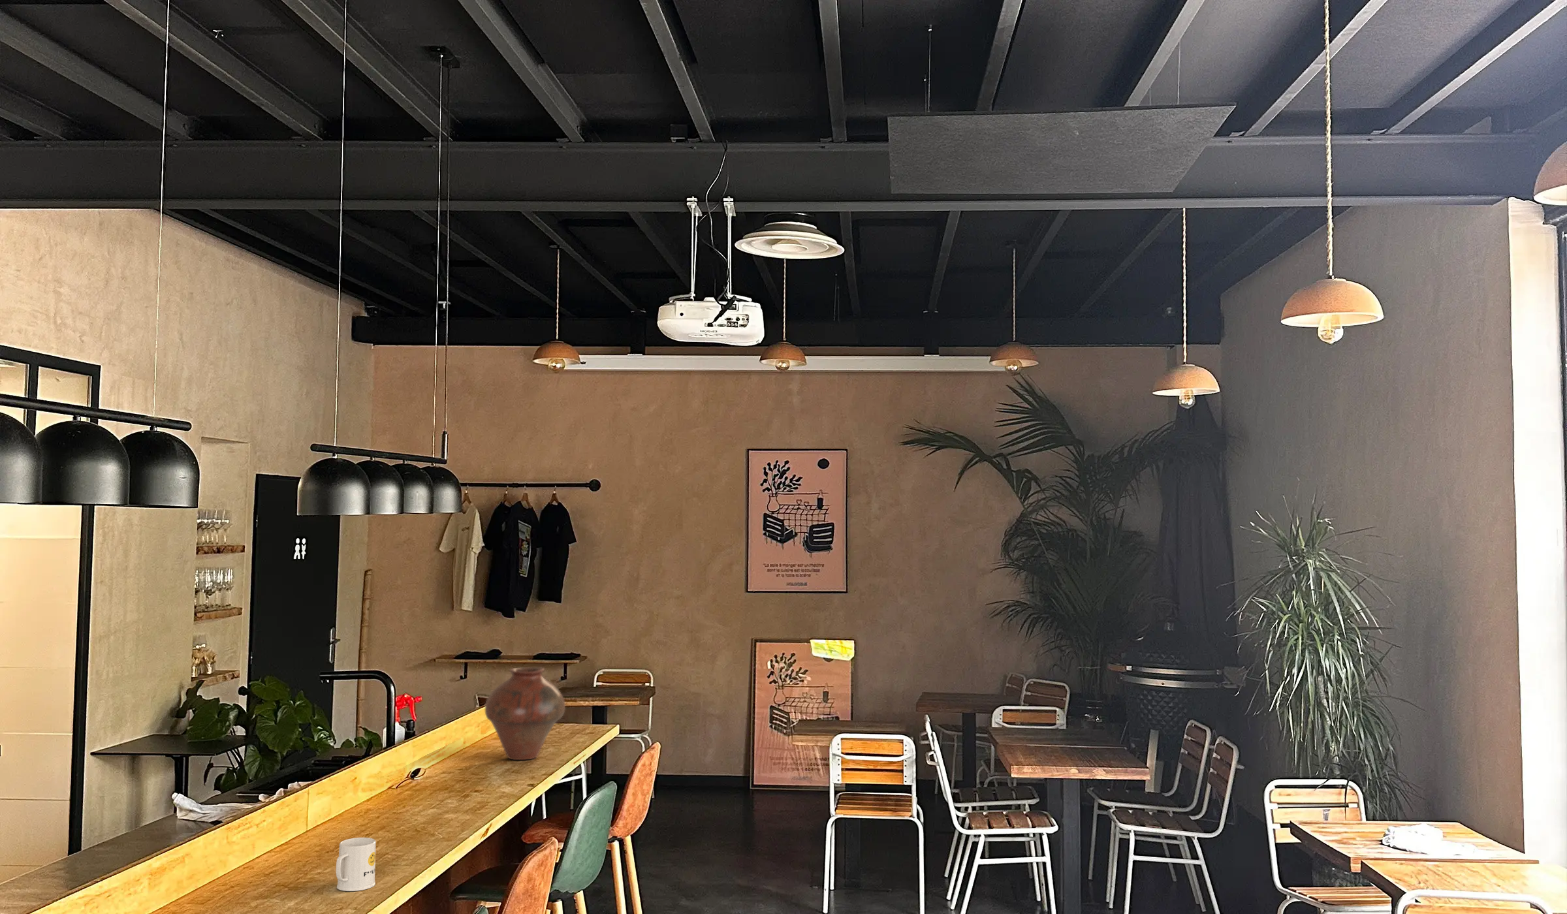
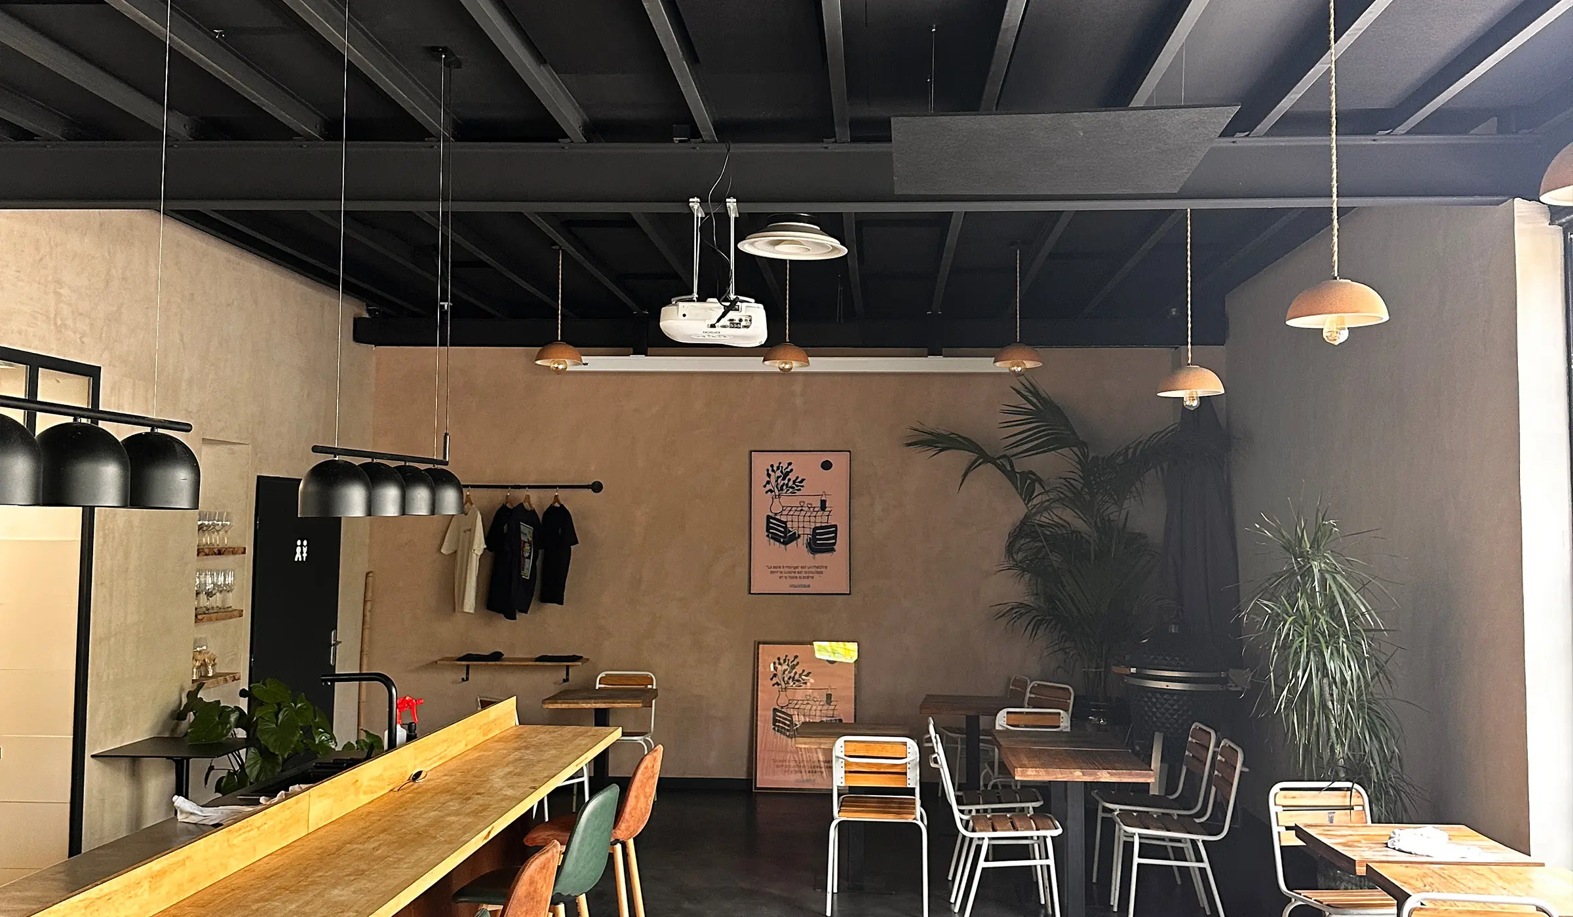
- vase (525, 713)
- mug (354, 865)
